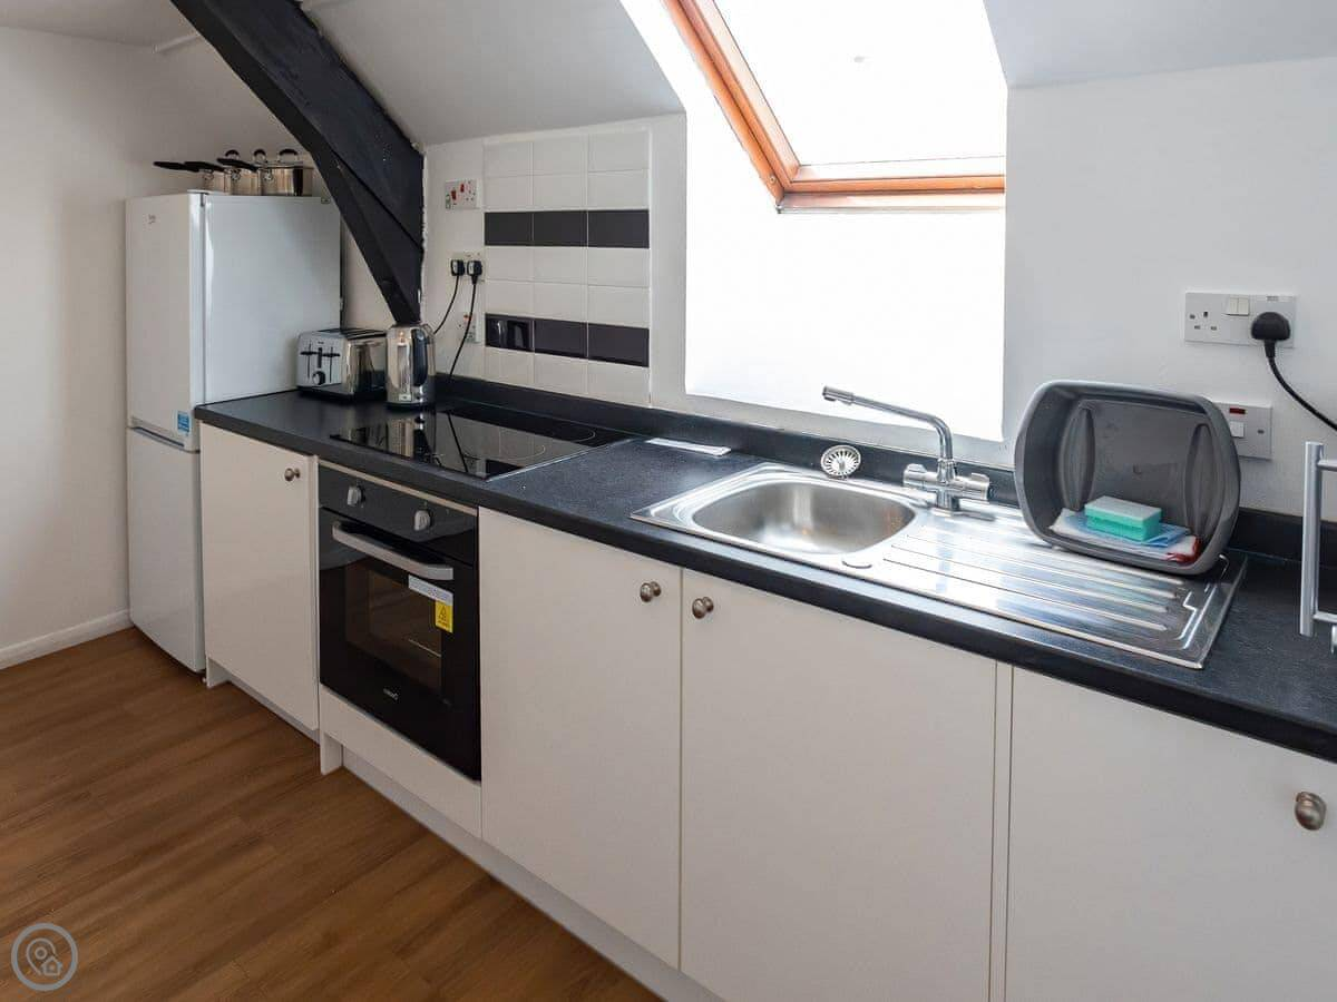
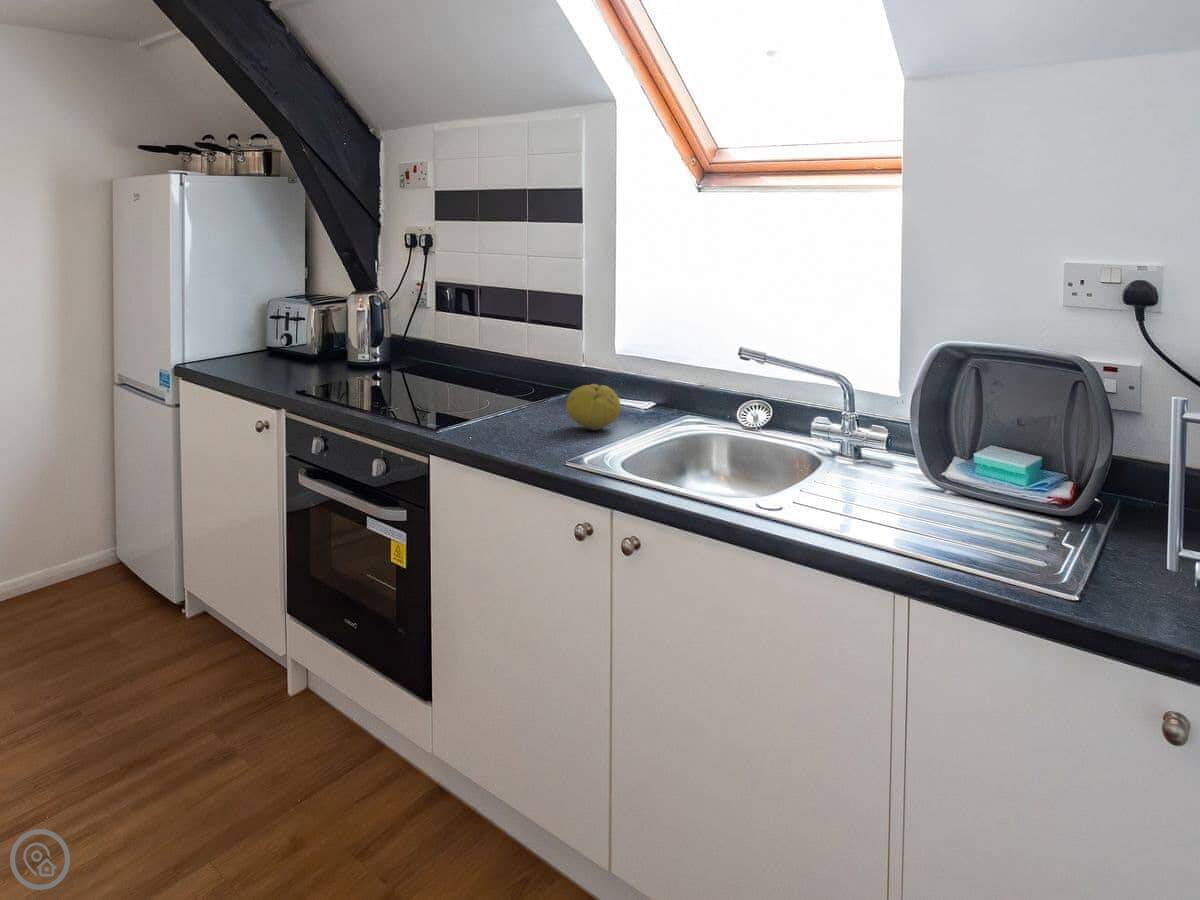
+ fruit (593, 407)
